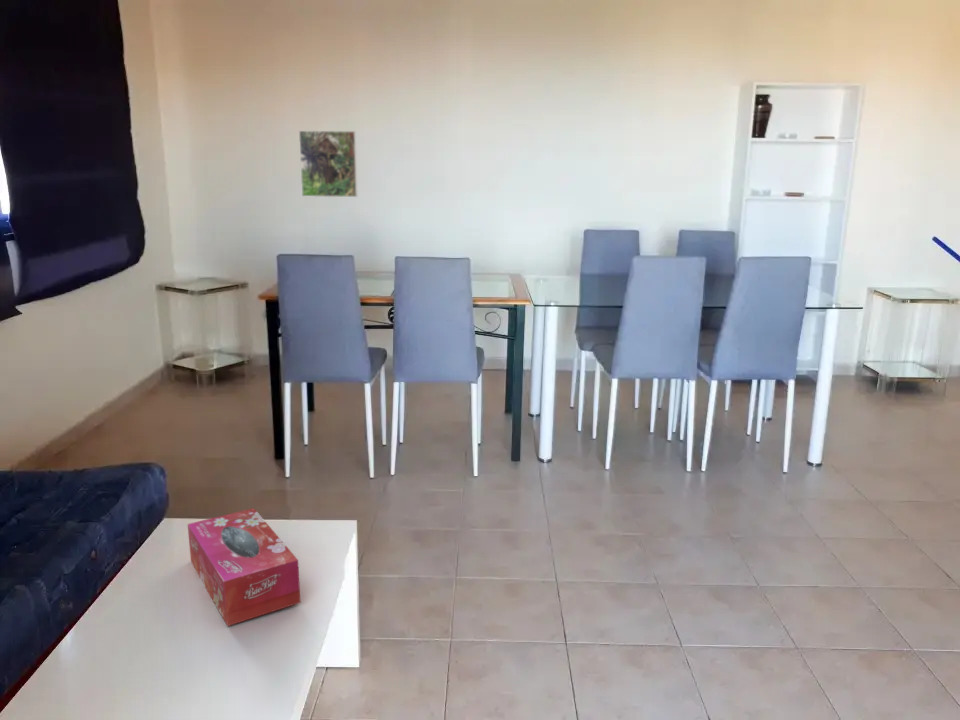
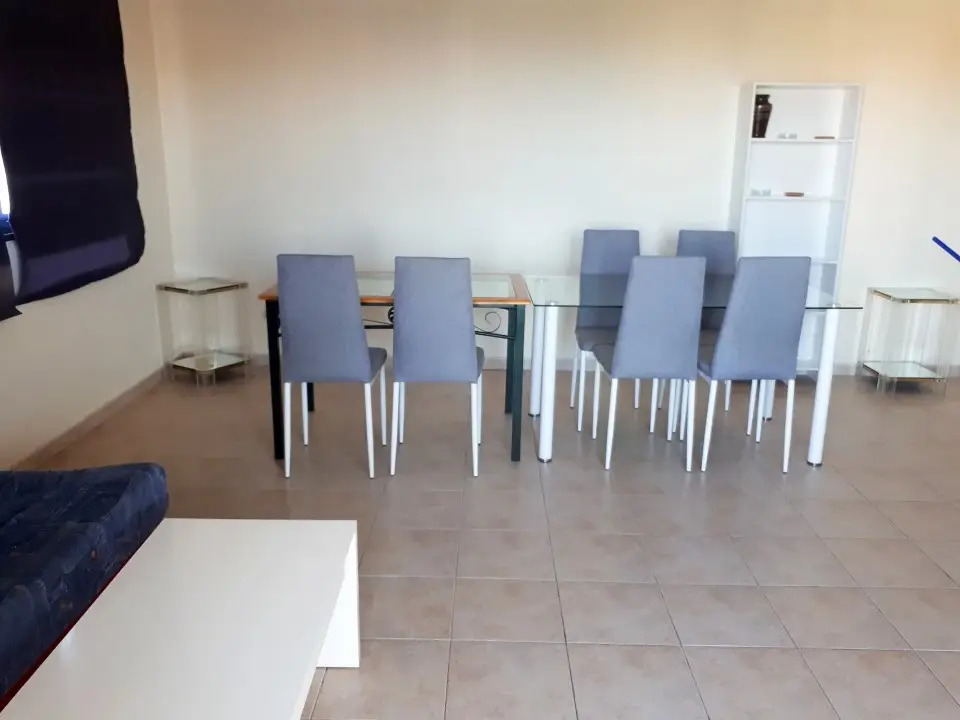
- tissue box (241, 561)
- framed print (328, 164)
